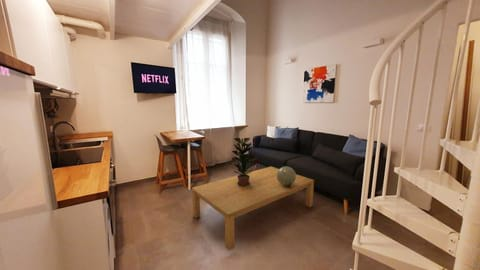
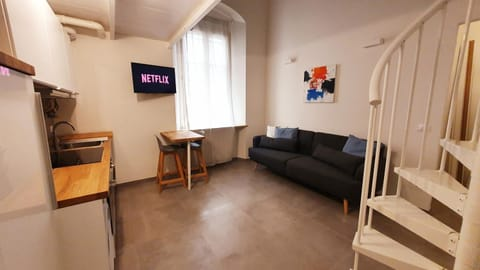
- decorative sphere (286, 176)
- coffee table (255, 197)
- potted plant (245, 161)
